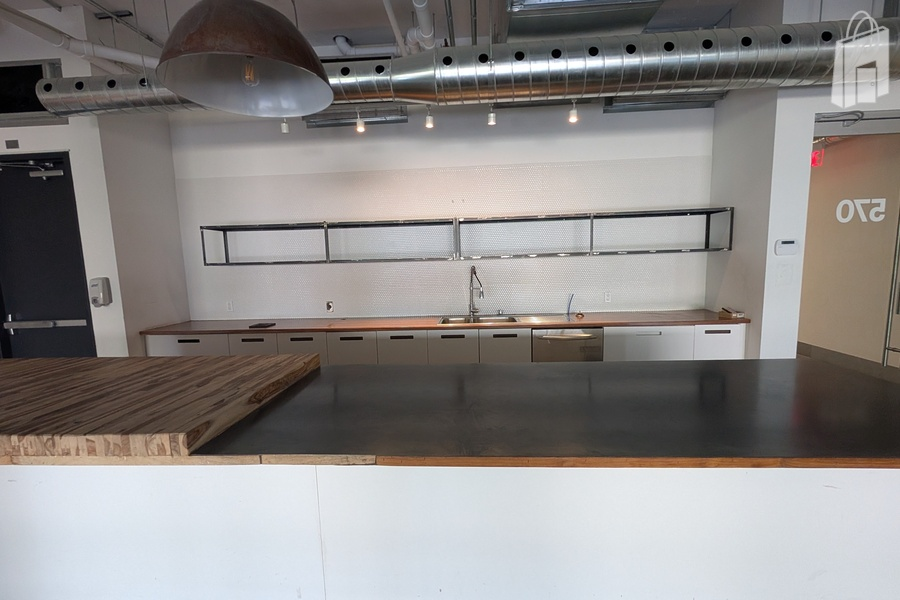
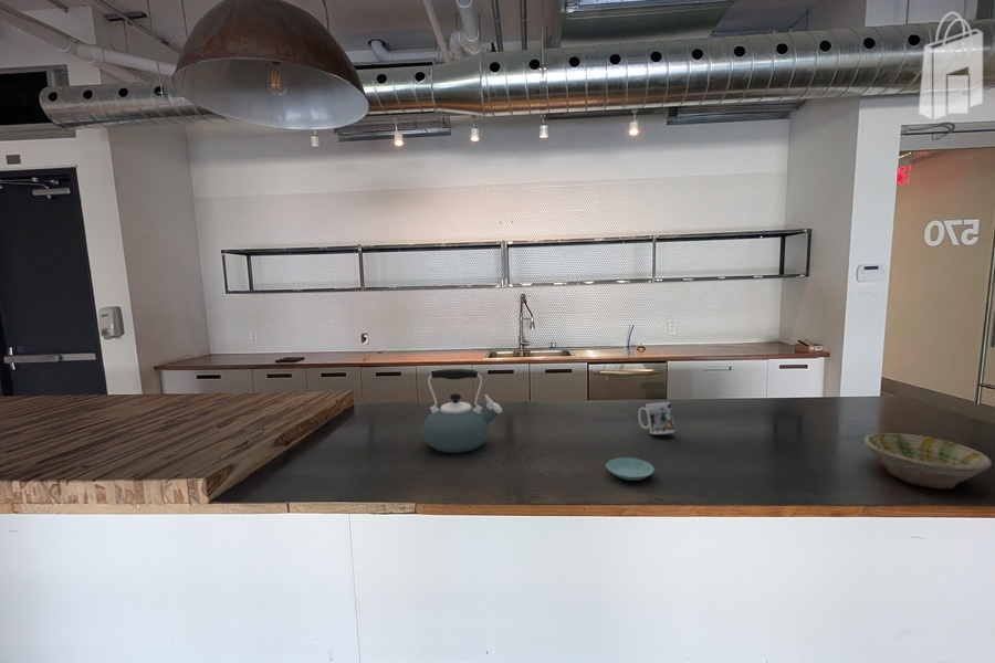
+ saucer (629, 470)
+ bowl (921, 463)
+ mug (656, 418)
+ kettle (462, 407)
